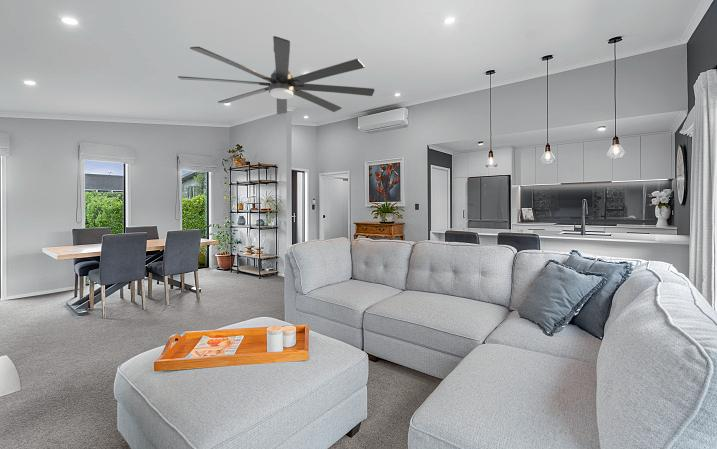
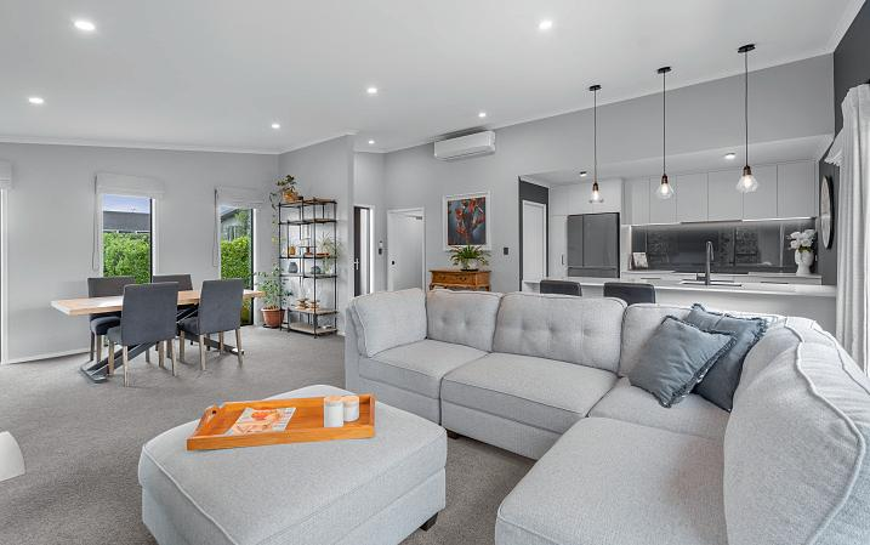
- electric fan (281, 71)
